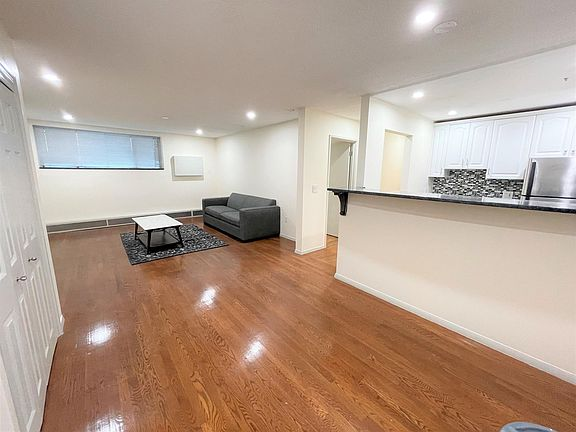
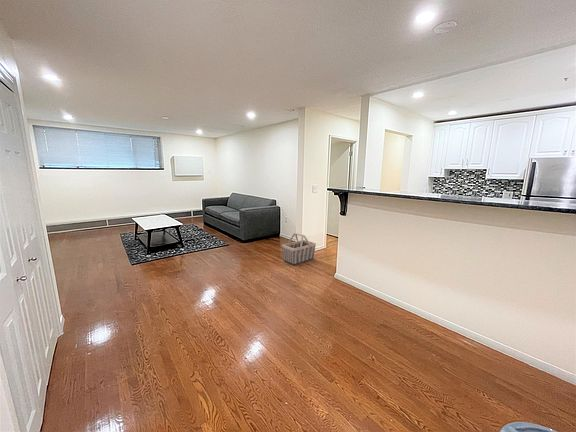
+ basket (299, 247)
